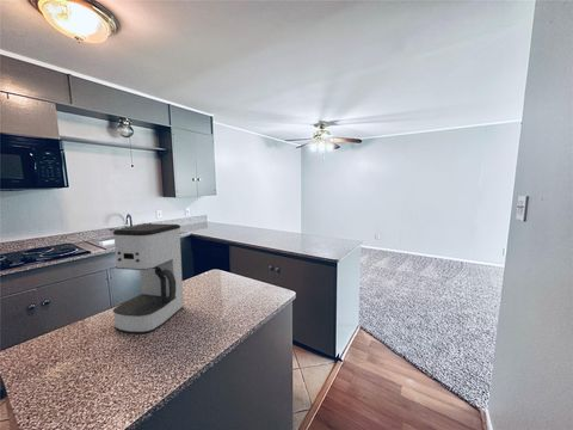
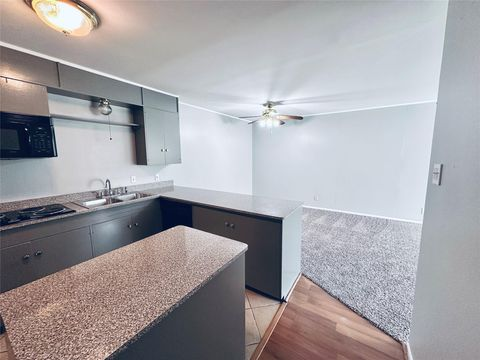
- coffee maker (150, 274)
